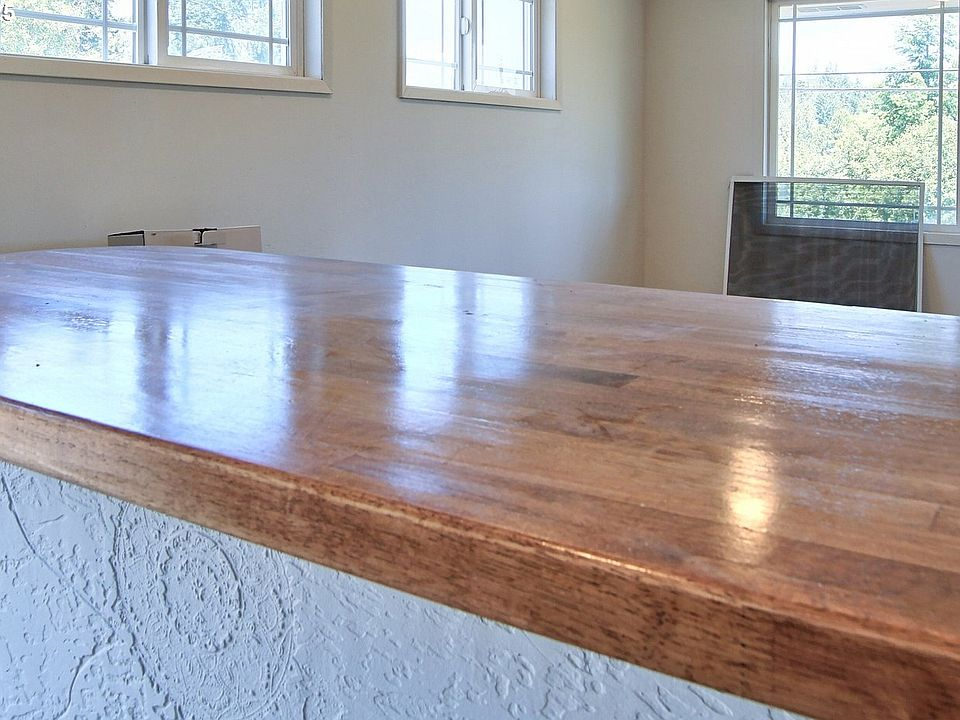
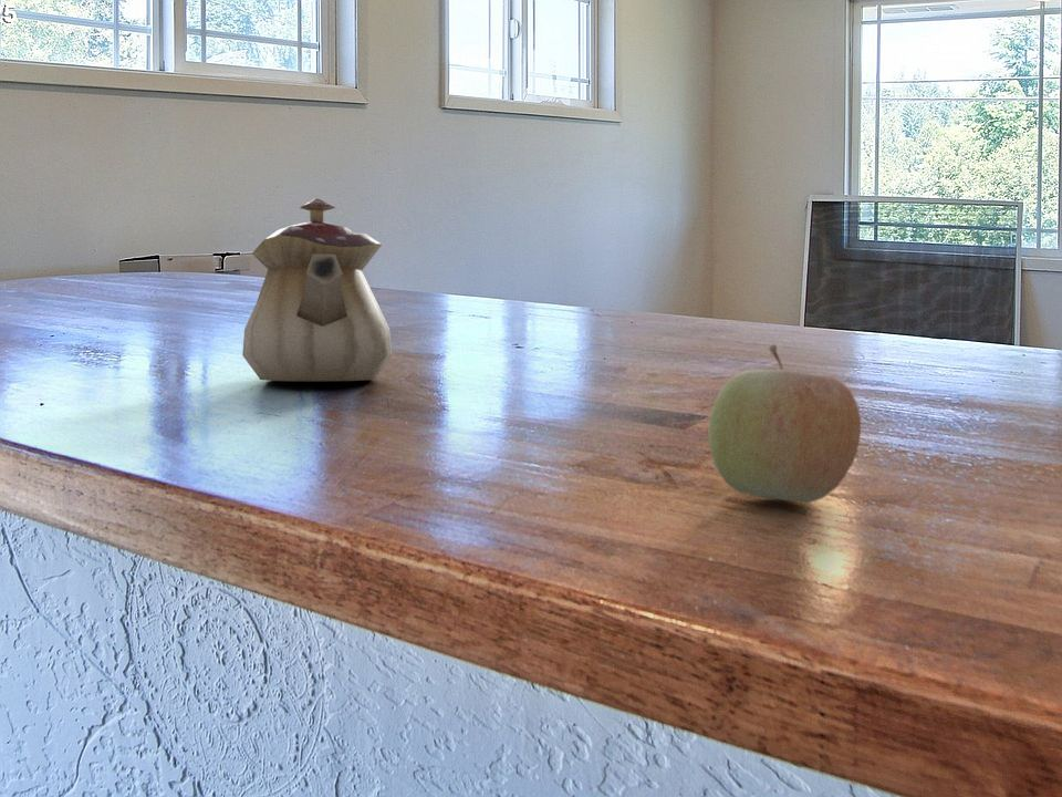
+ fruit (784, 422)
+ teapot (316, 289)
